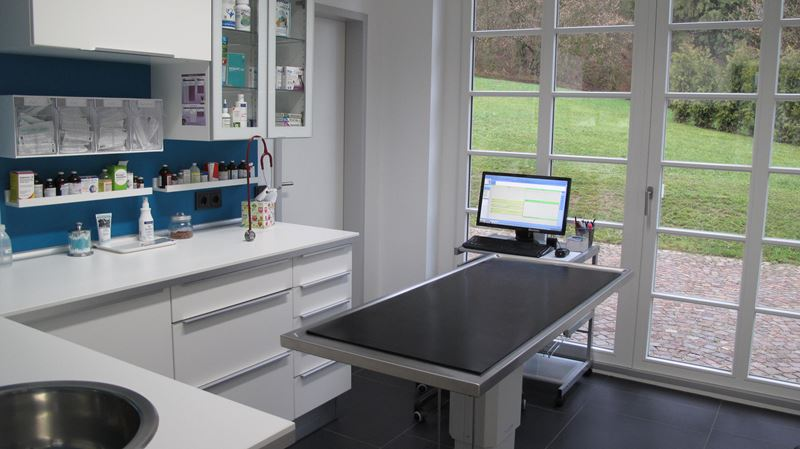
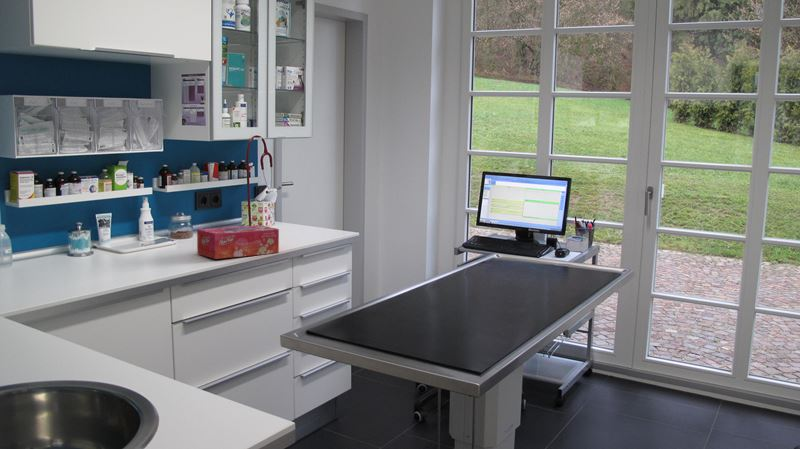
+ tissue box (238, 241)
